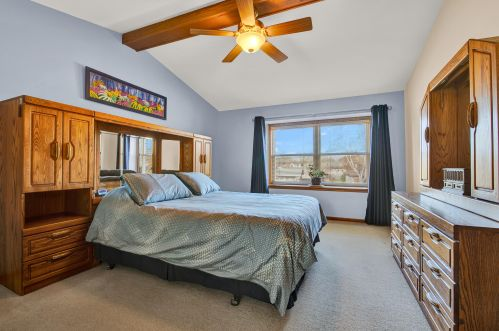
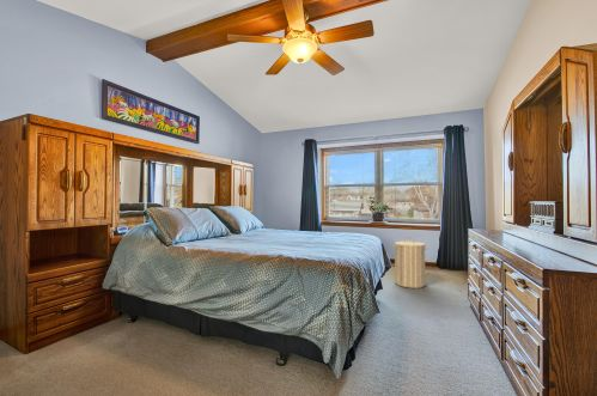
+ laundry hamper (409, 260)
